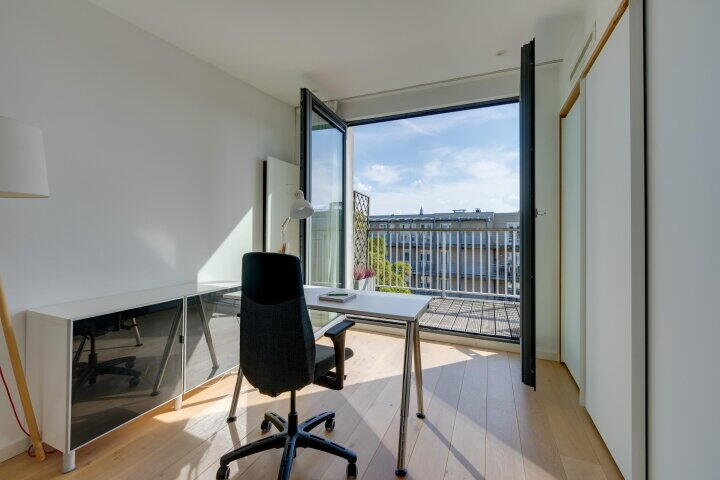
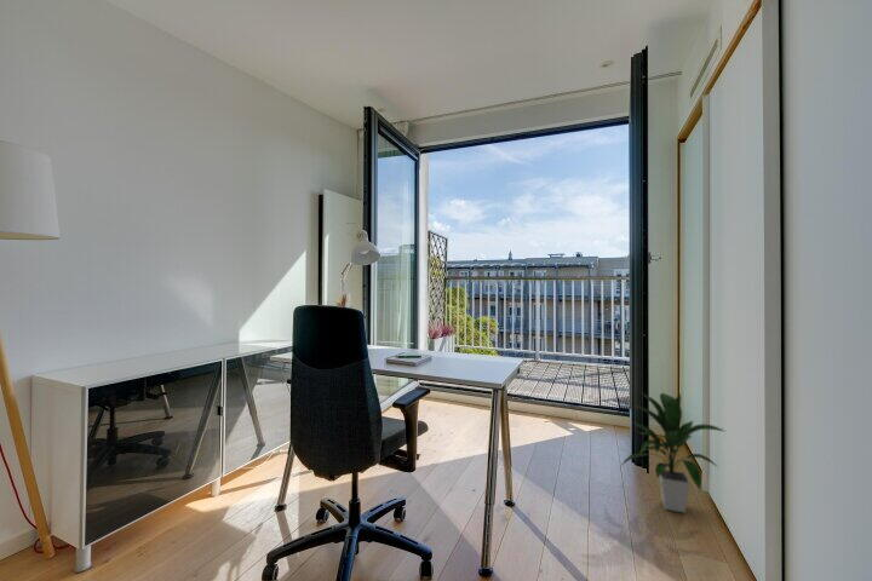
+ indoor plant (669, 447)
